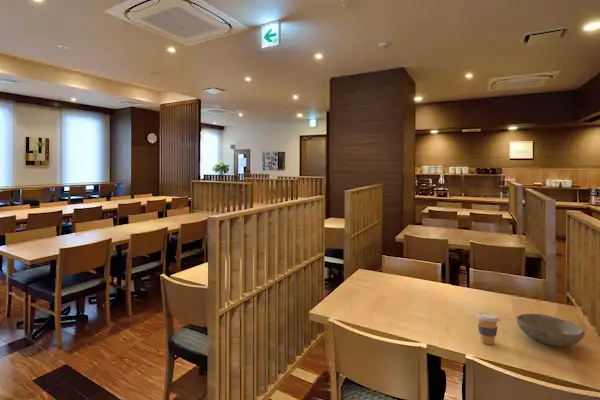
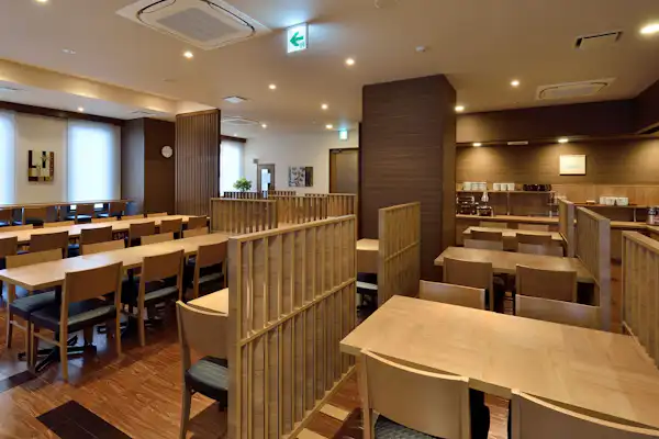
- bowl (548, 332)
- coffee cup (487, 328)
